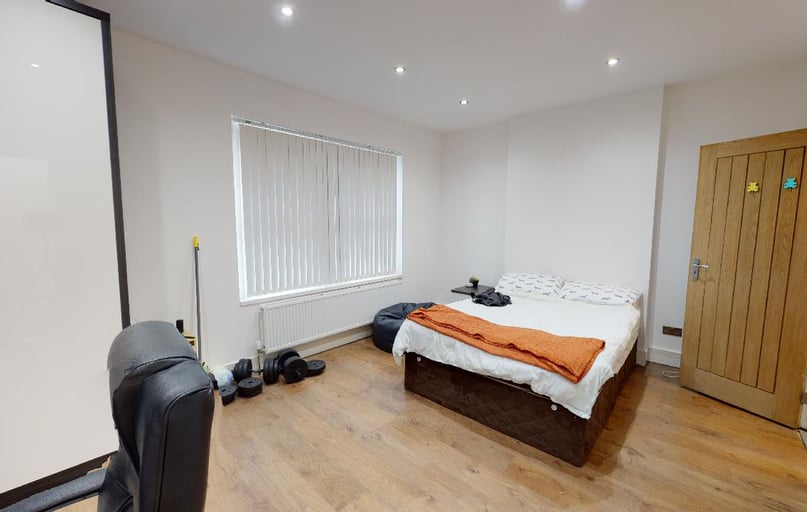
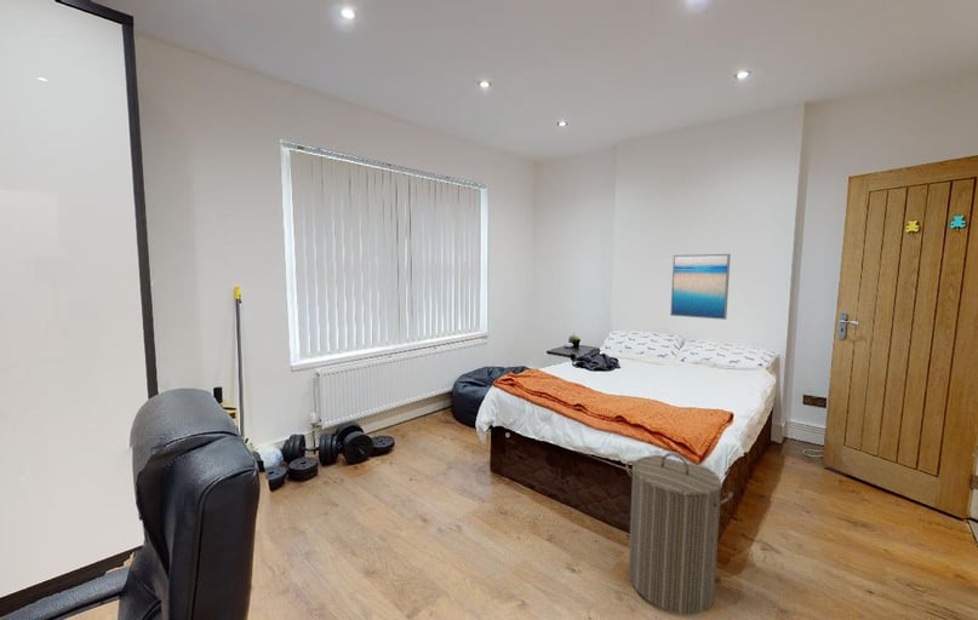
+ laundry hamper (673, 519)
+ wall art (698, 286)
